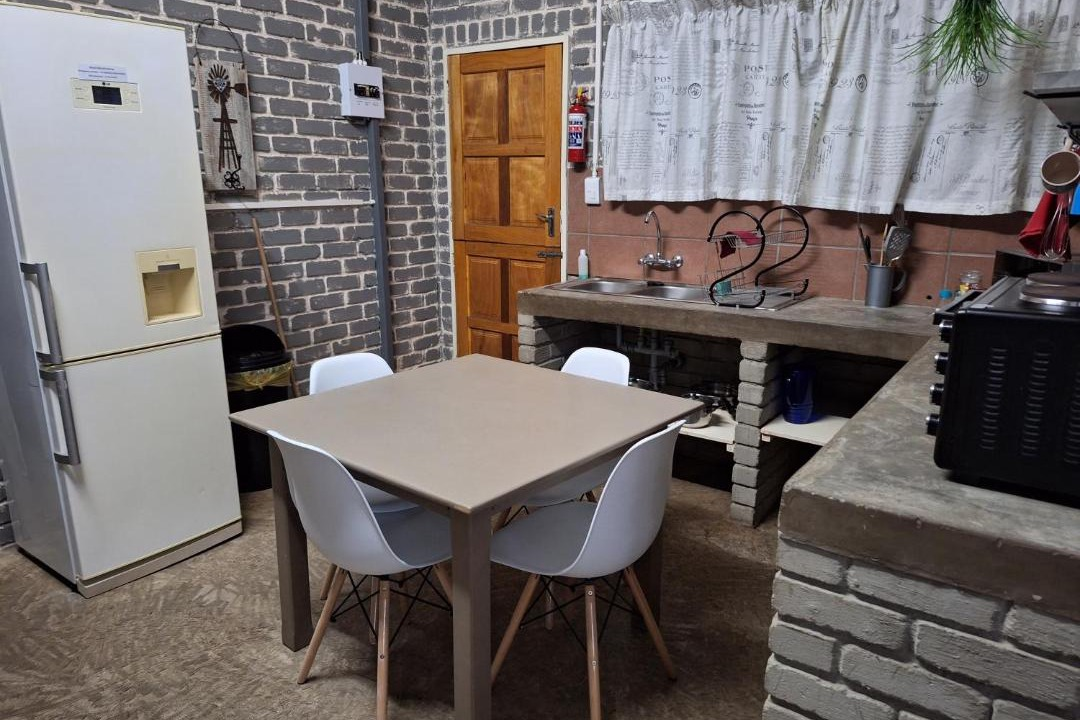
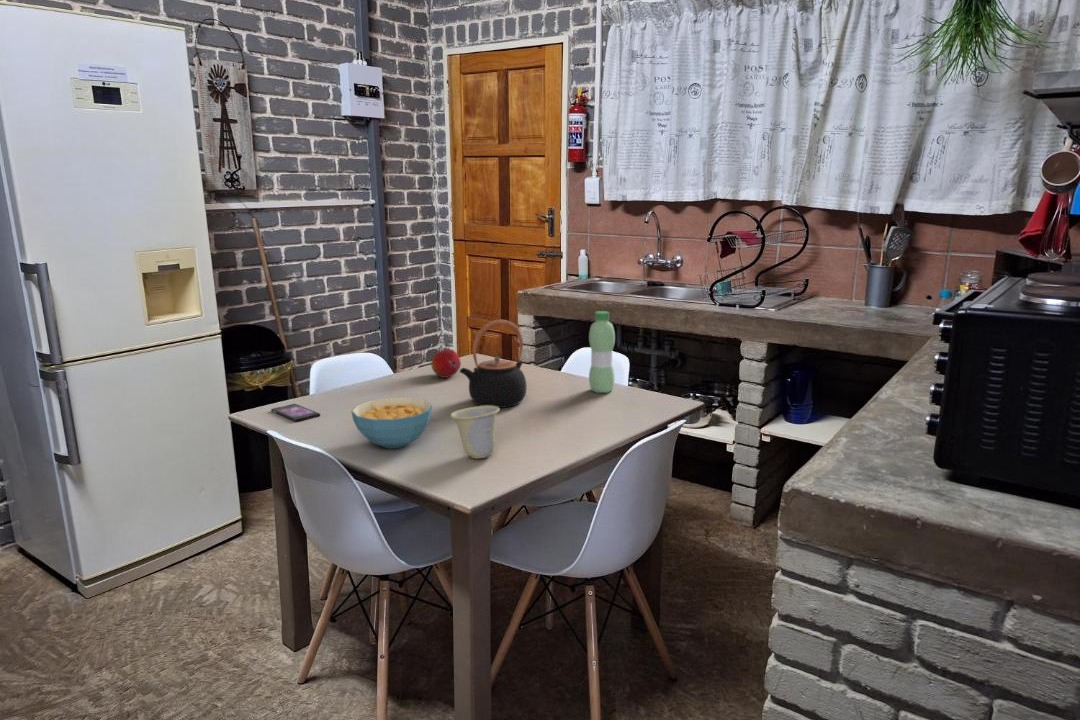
+ cereal bowl (393, 426)
+ fruit (444, 362)
+ water bottle (601, 352)
+ cup (475, 432)
+ smartphone (295, 412)
+ teapot (492, 362)
